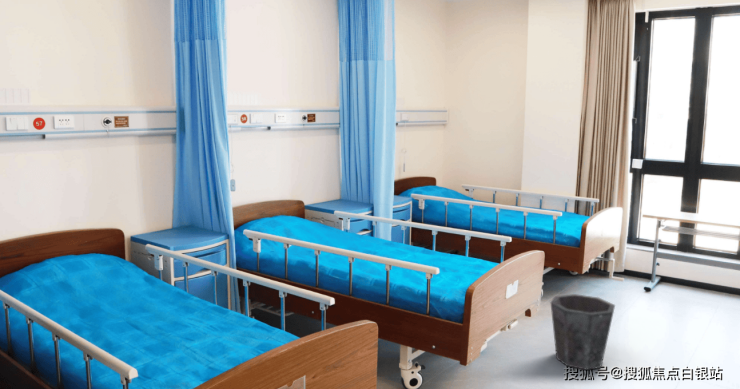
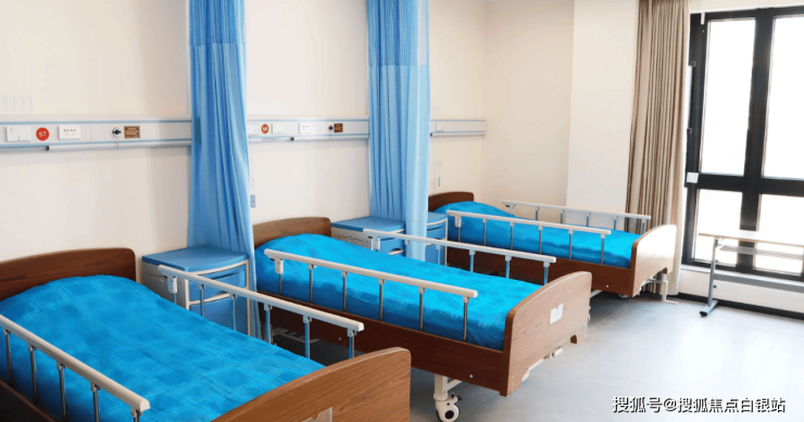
- waste bin (581, 332)
